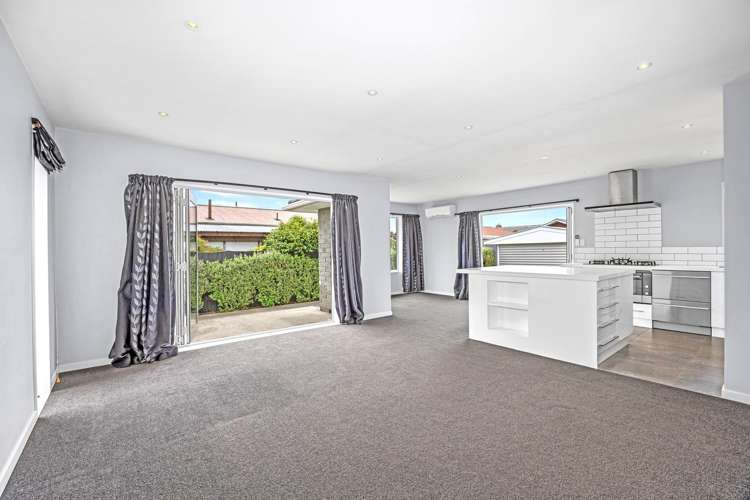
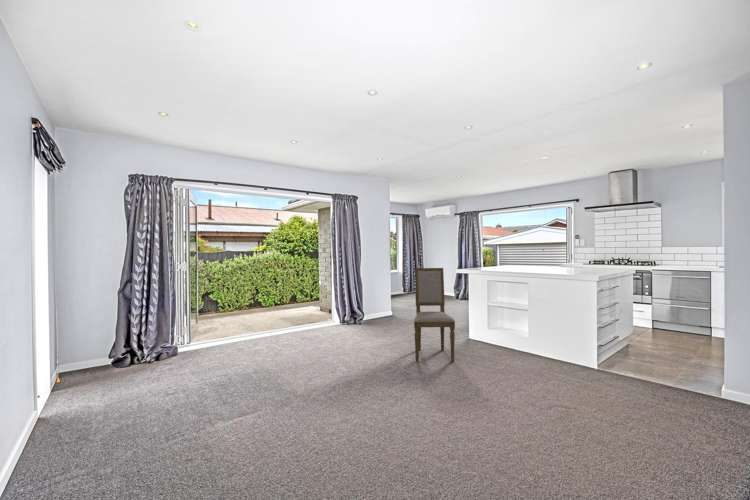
+ dining chair (431, 312)
